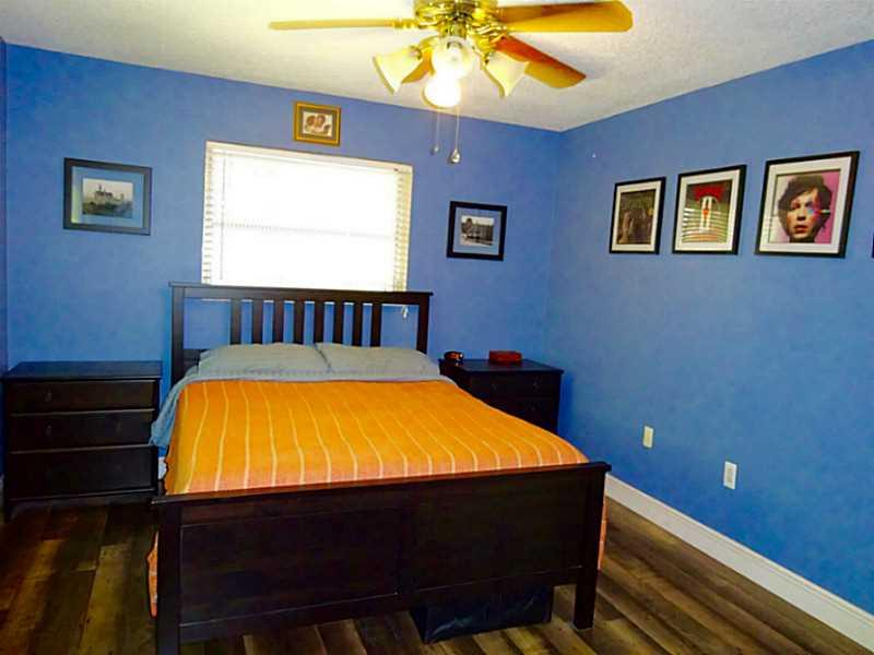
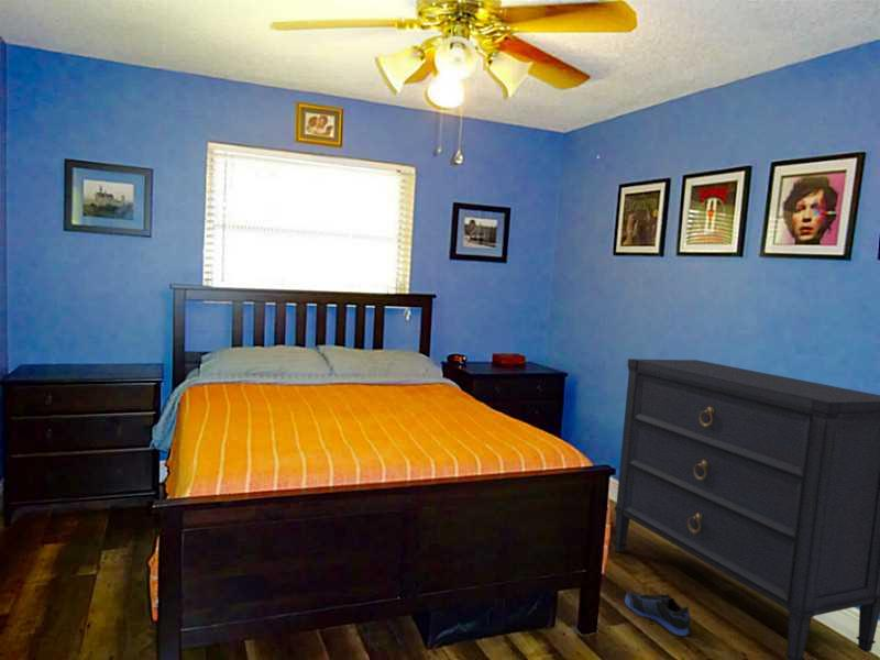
+ sneaker (657, 604)
+ dresser (736, 486)
